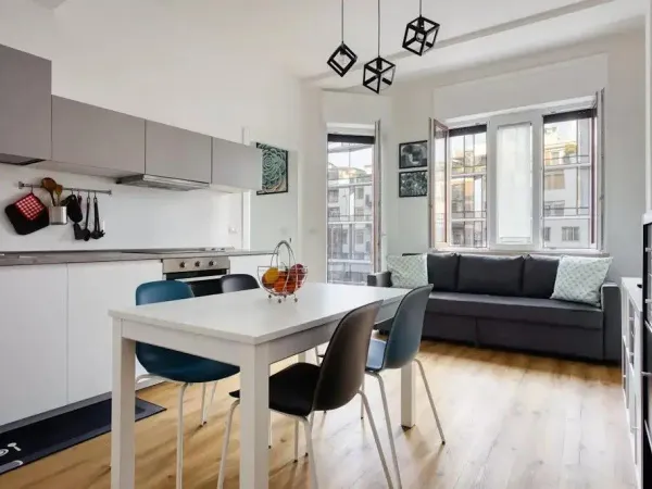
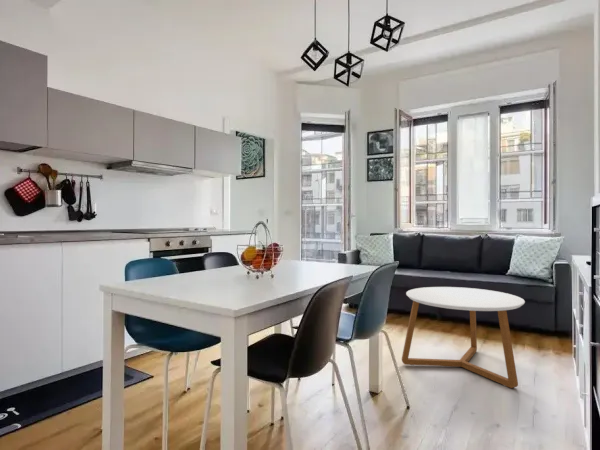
+ coffee table (470, 331)
